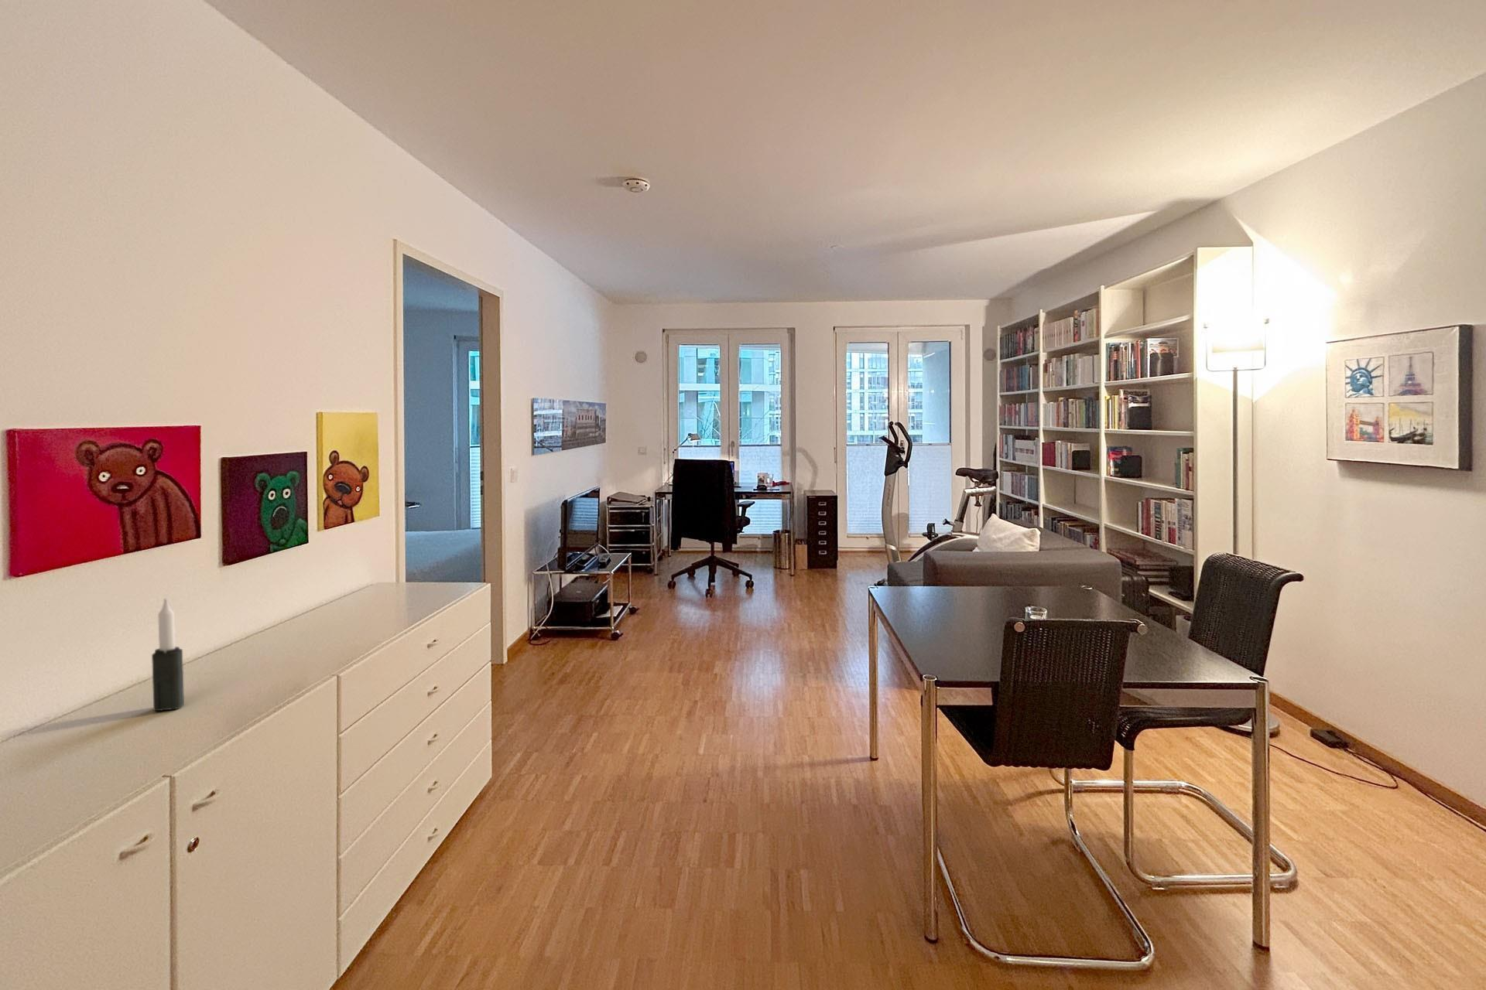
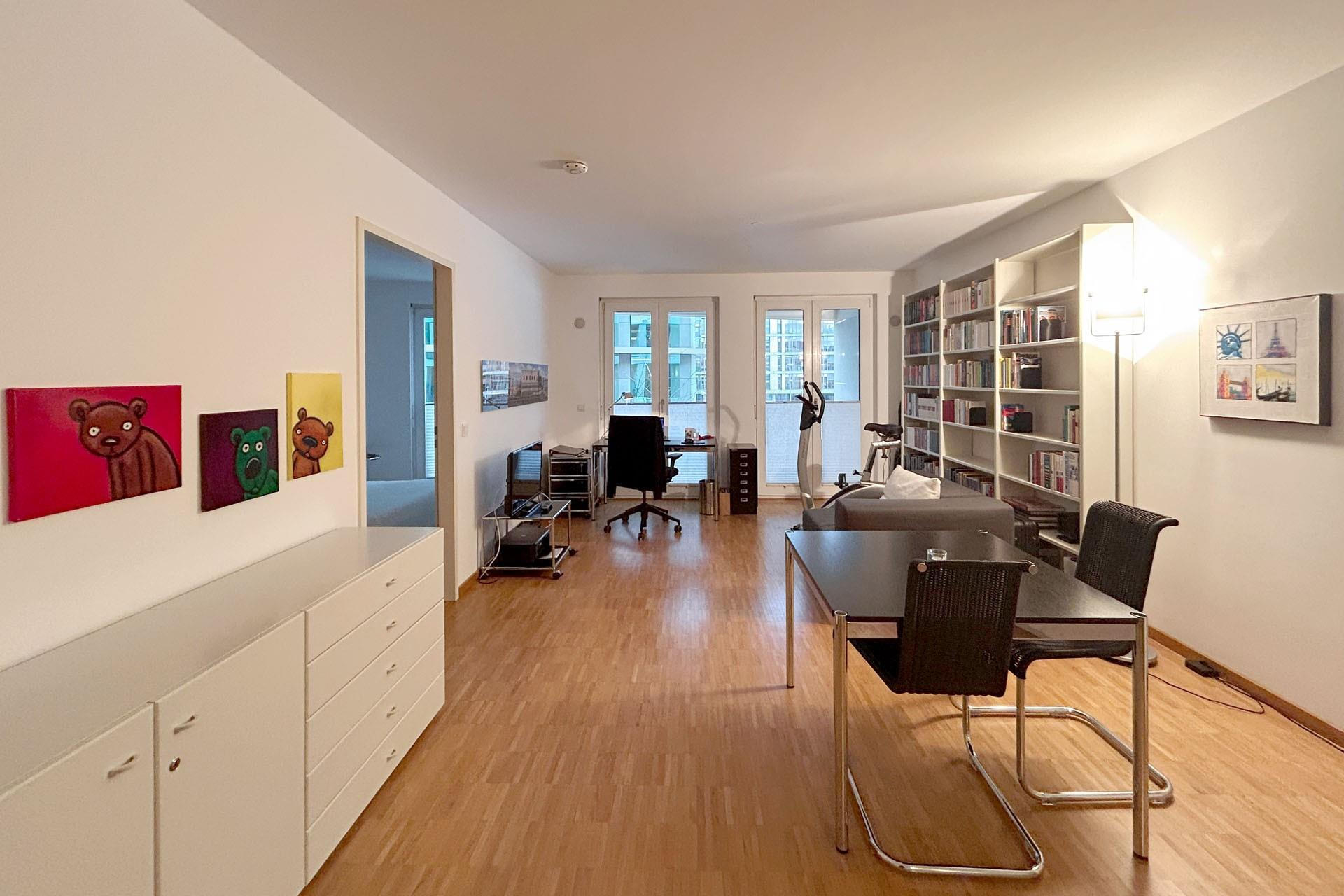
- candle (167, 653)
